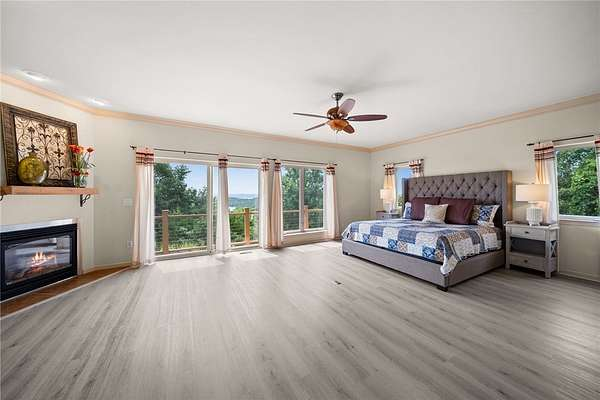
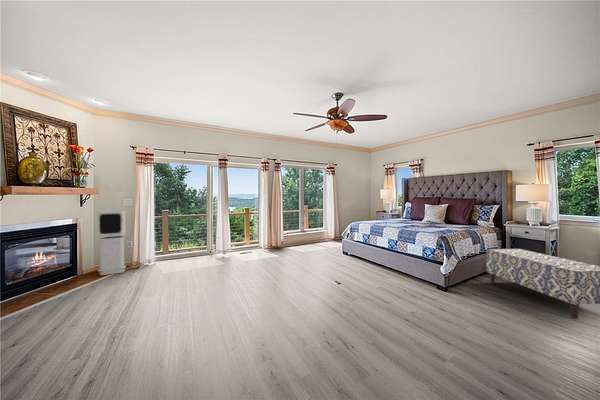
+ air purifier (113, 241)
+ bench (541, 277)
